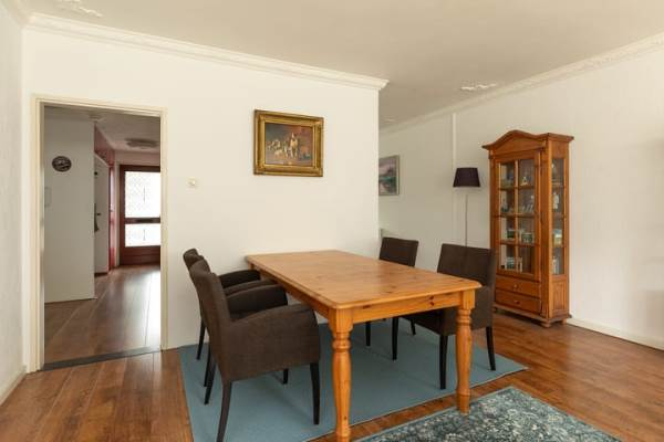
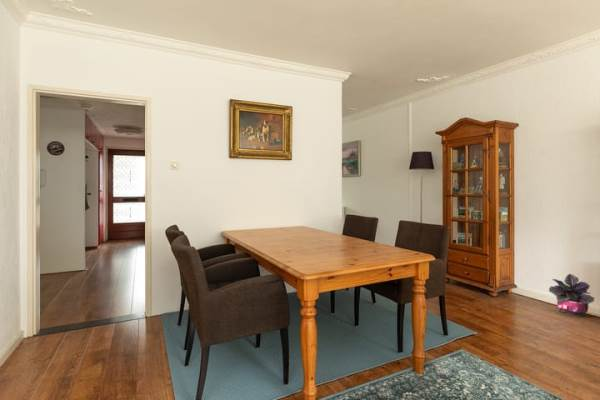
+ potted plant (572, 294)
